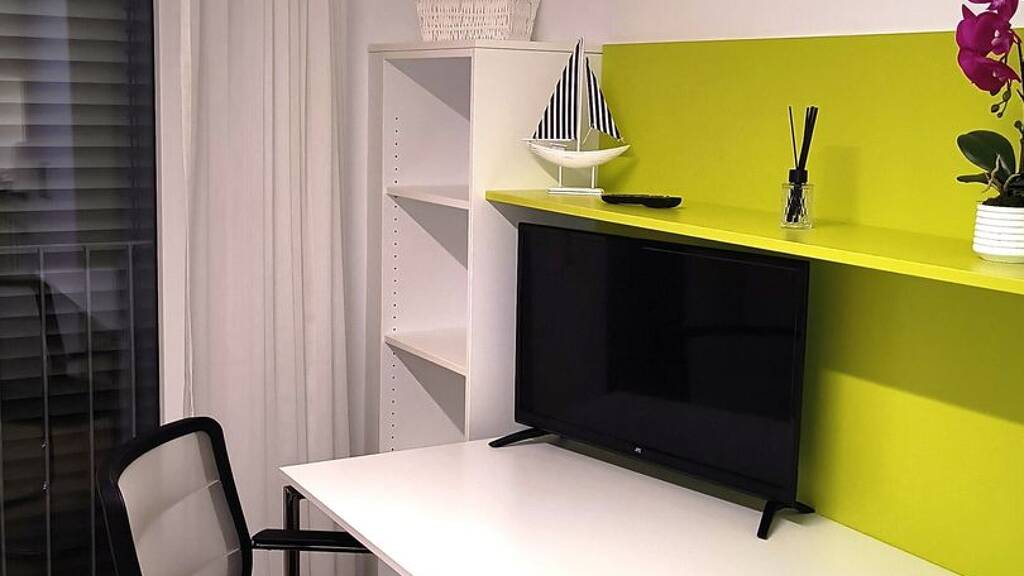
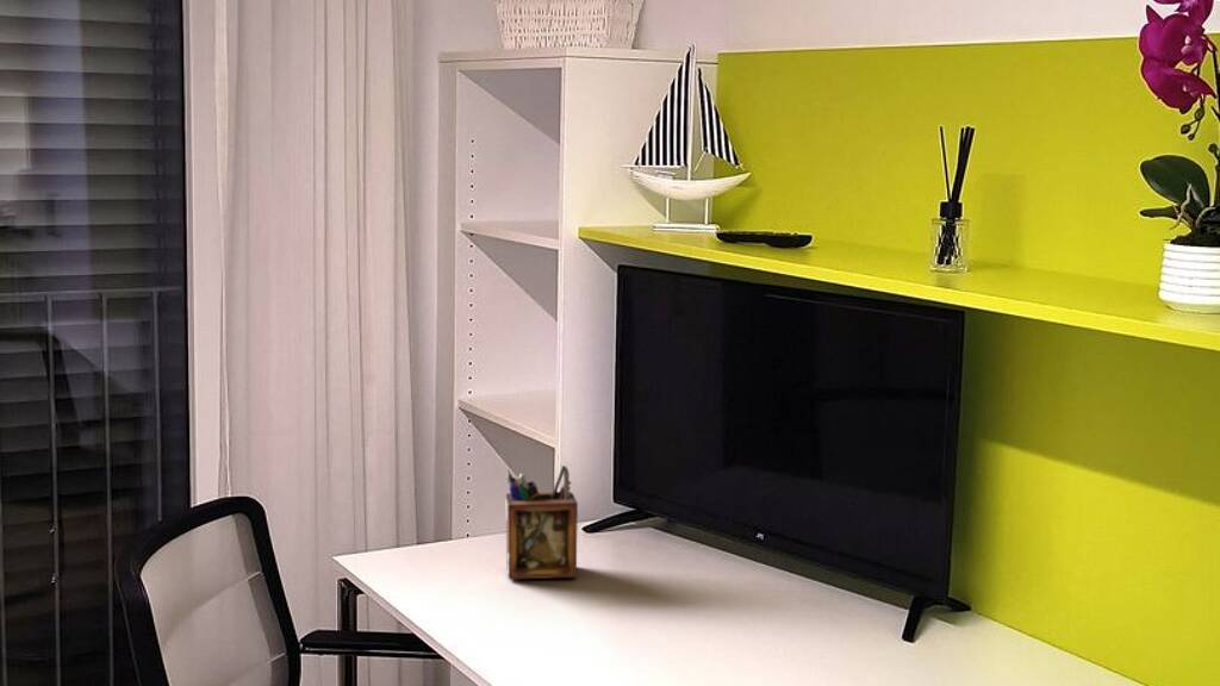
+ desk organizer (541, 520)
